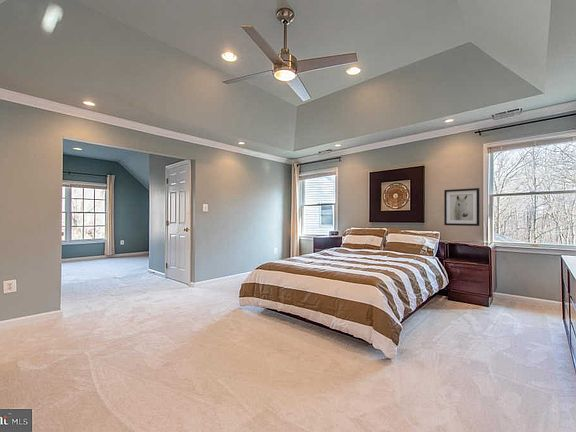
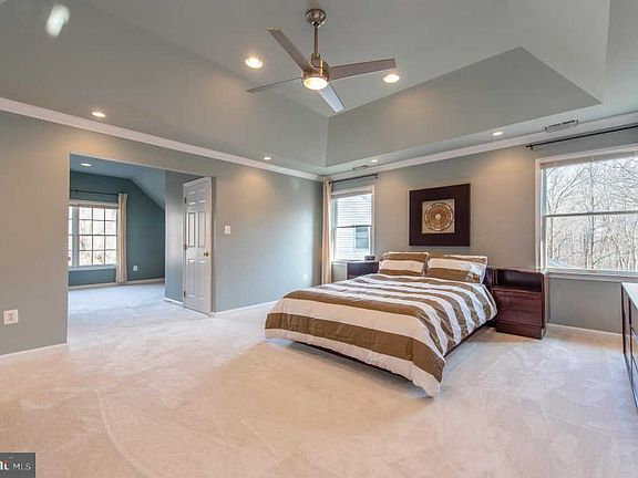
- wall art (461, 207)
